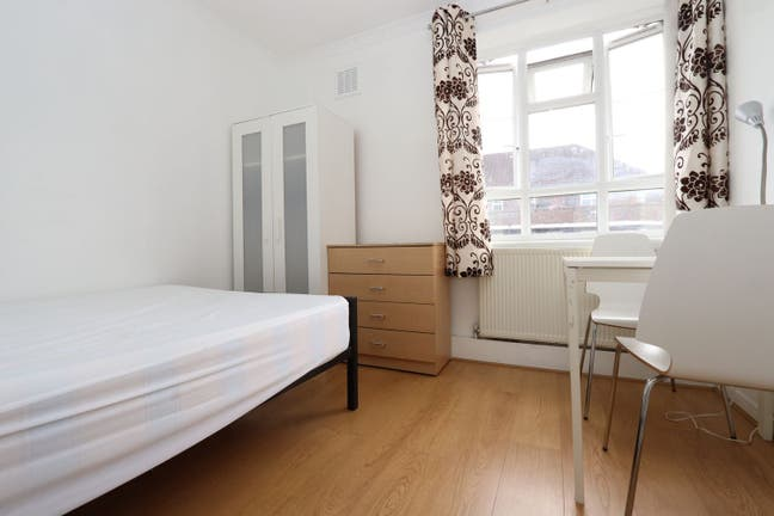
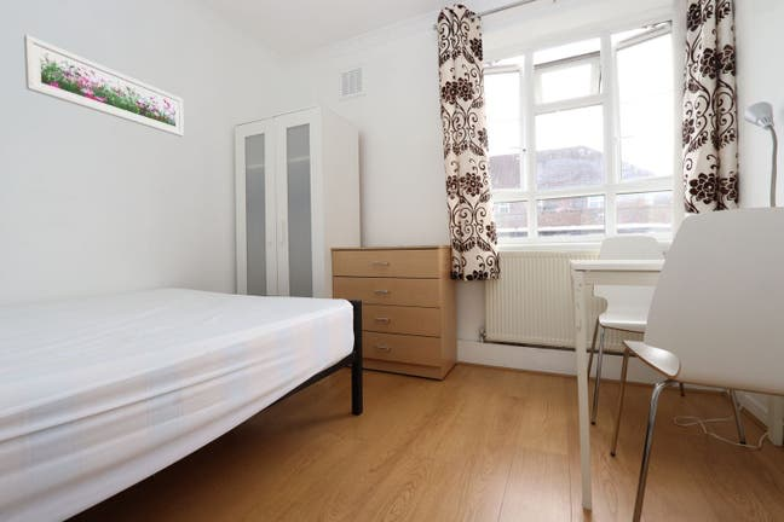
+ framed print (117, 94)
